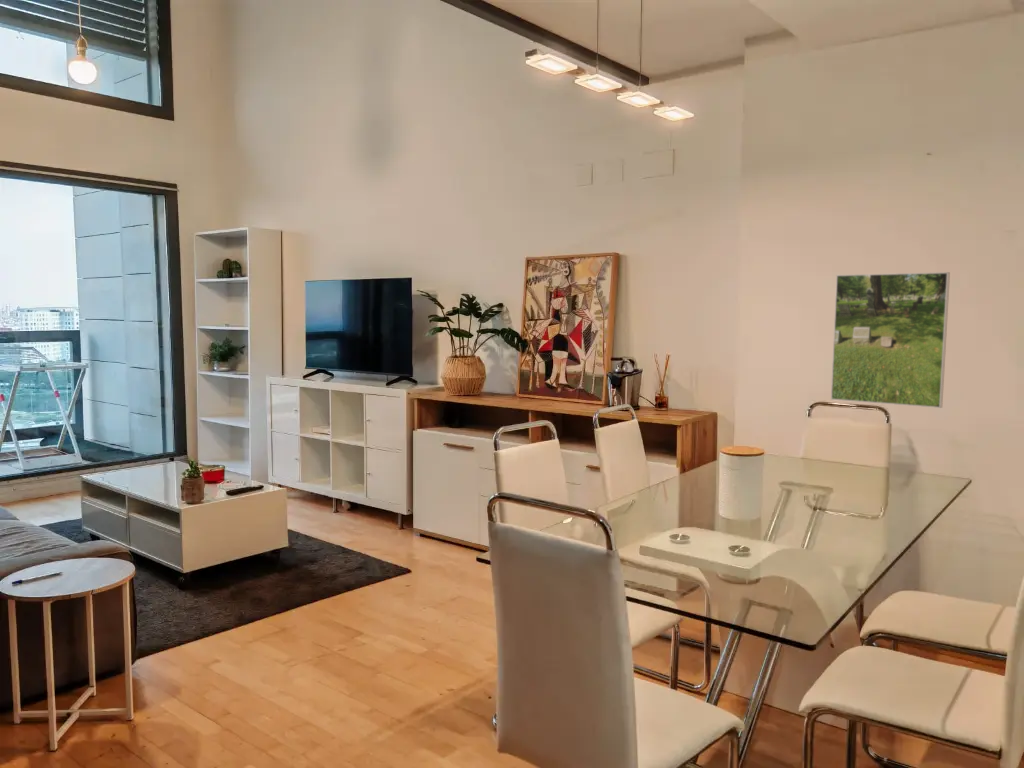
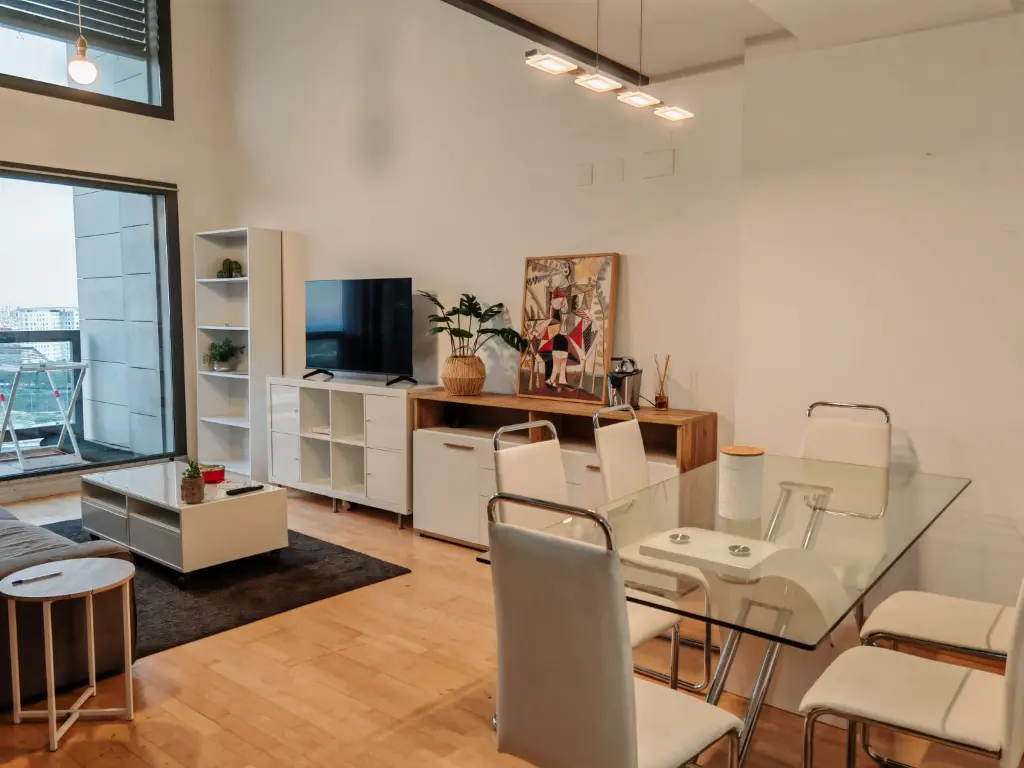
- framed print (887, 339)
